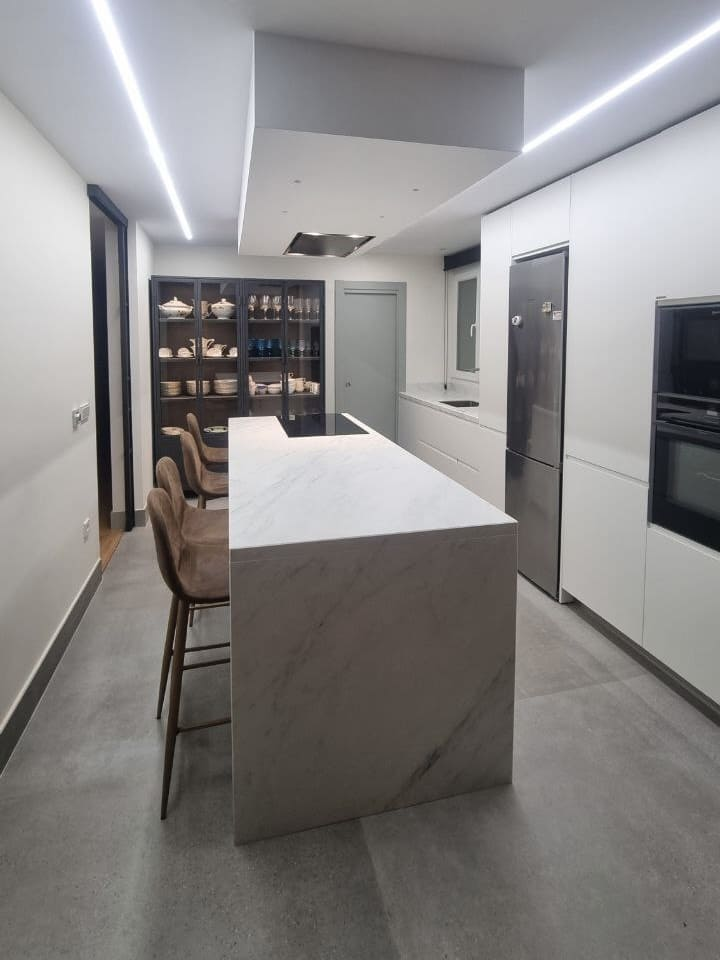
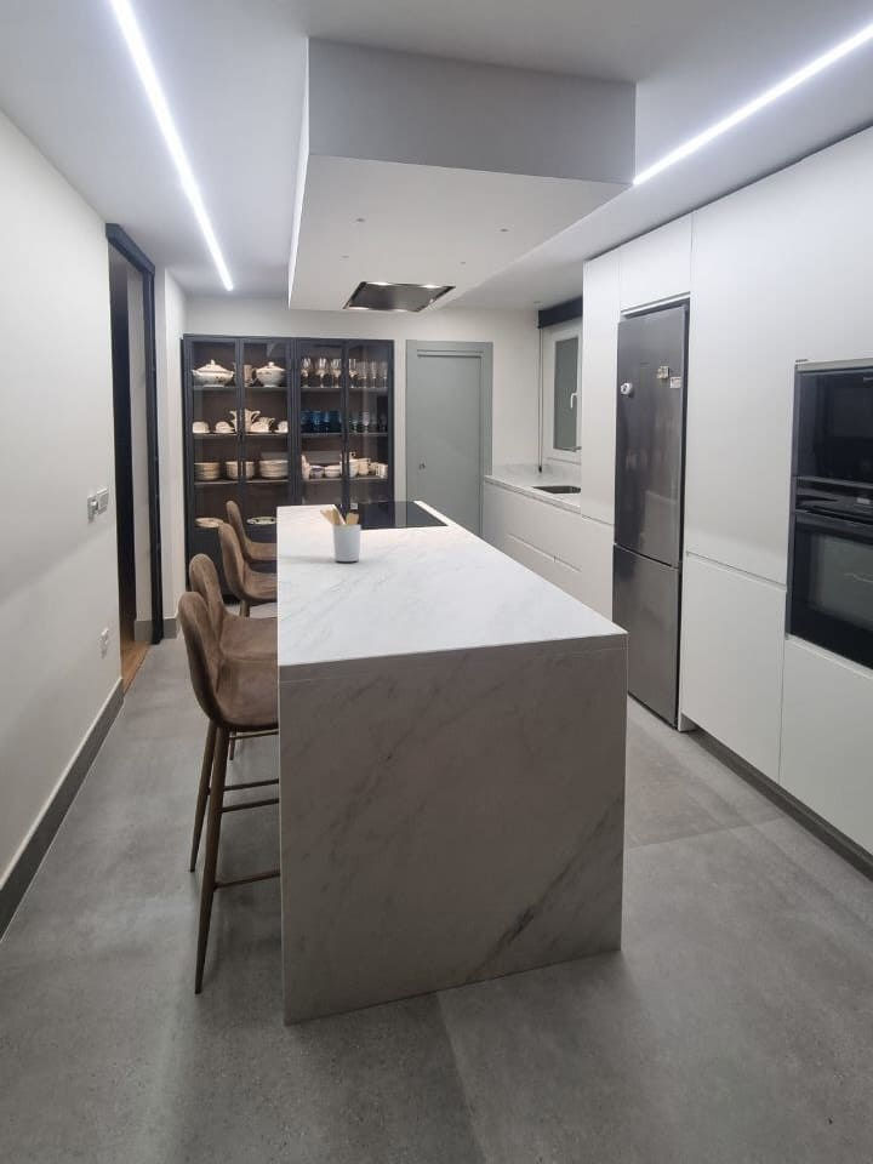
+ utensil holder (341, 534)
